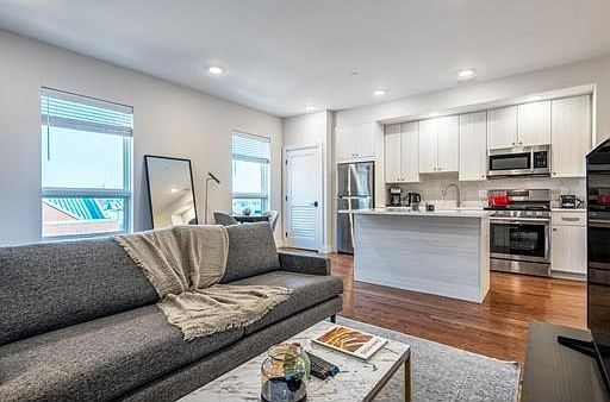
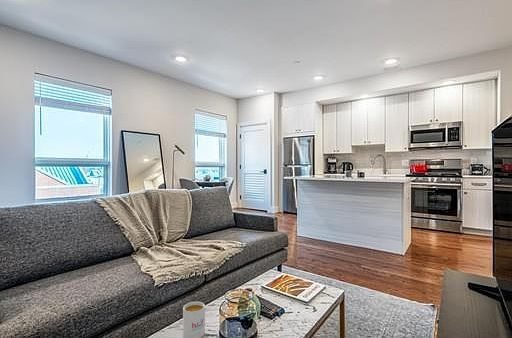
+ mug (196, 318)
